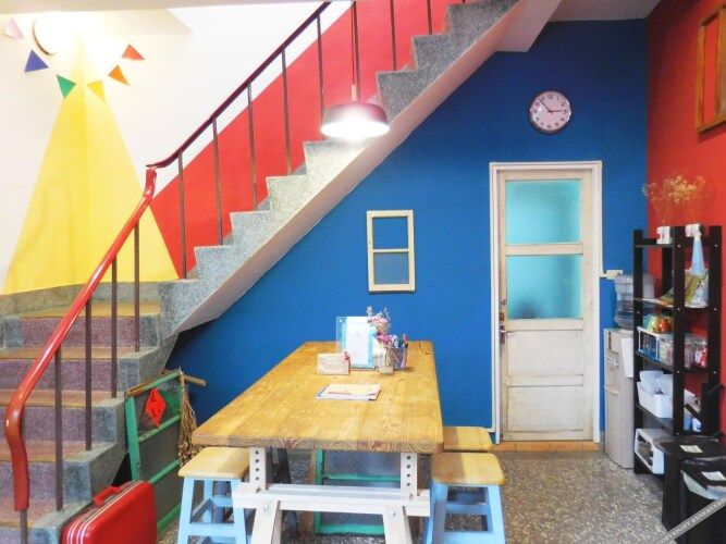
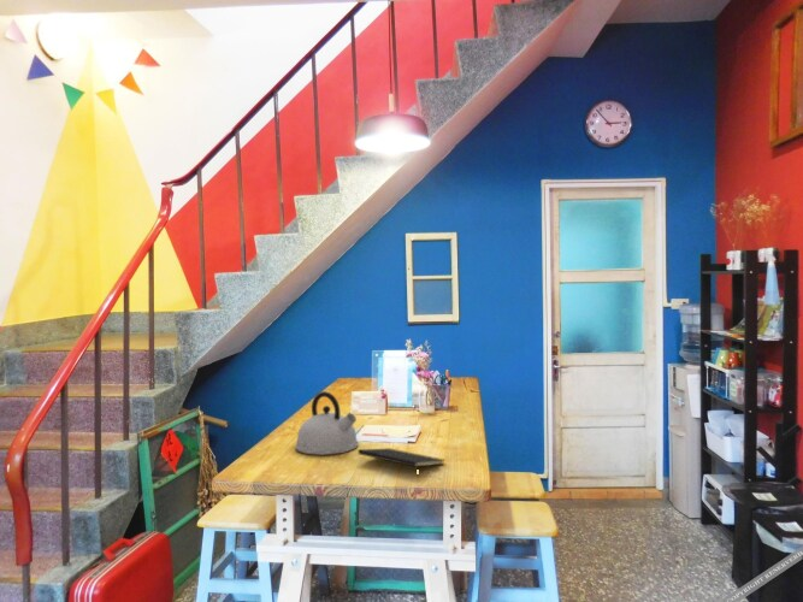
+ notepad (401, 456)
+ kettle (329, 419)
